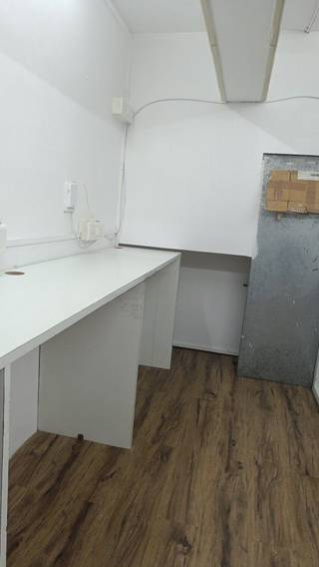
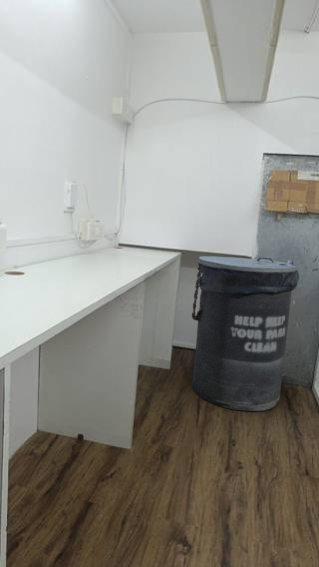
+ trash can (240, 324)
